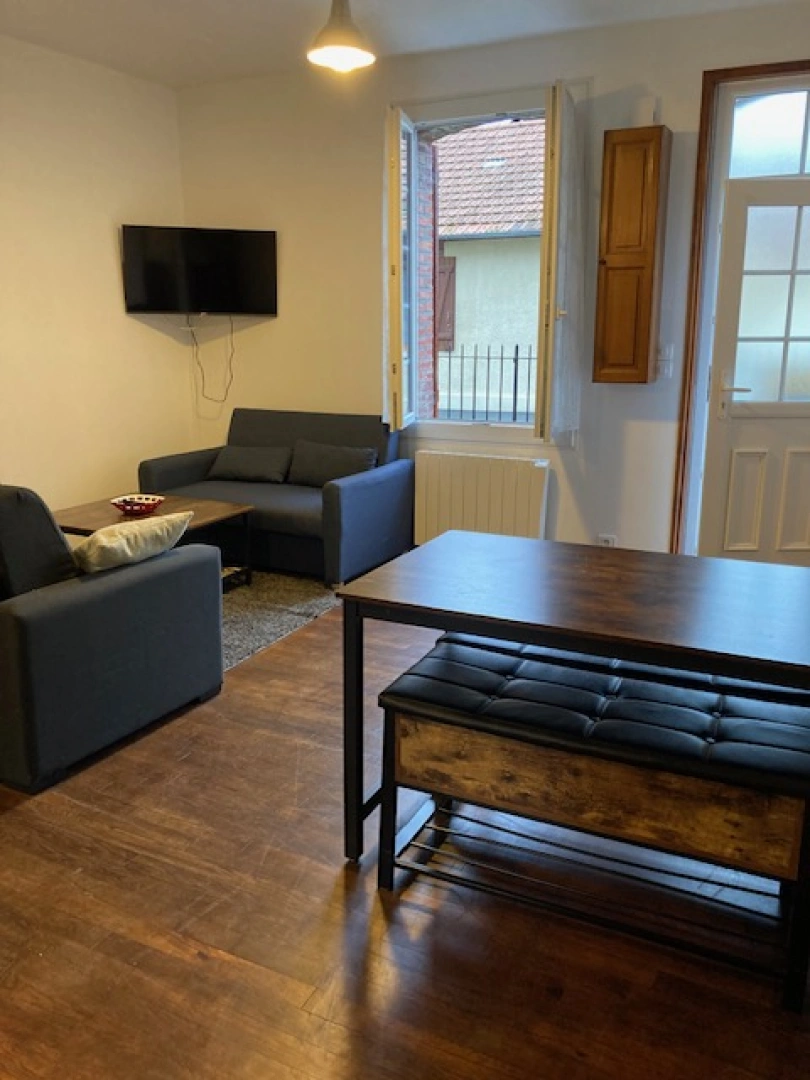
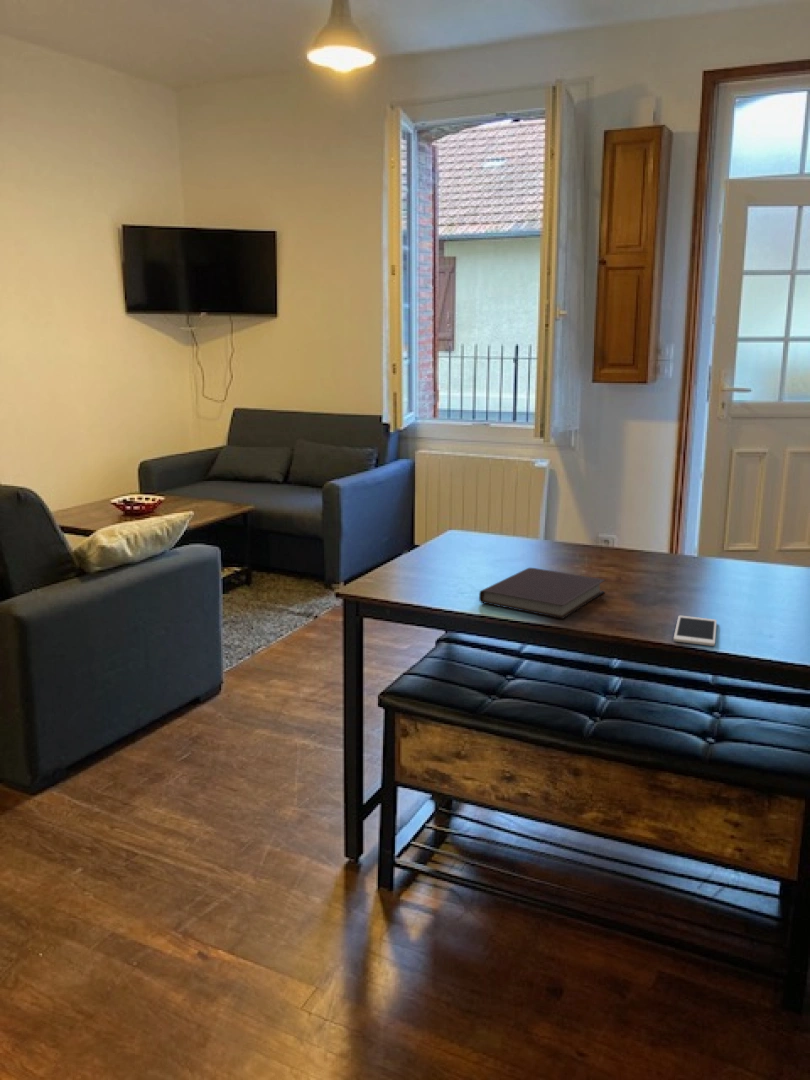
+ cell phone (695, 630)
+ notebook (543, 590)
